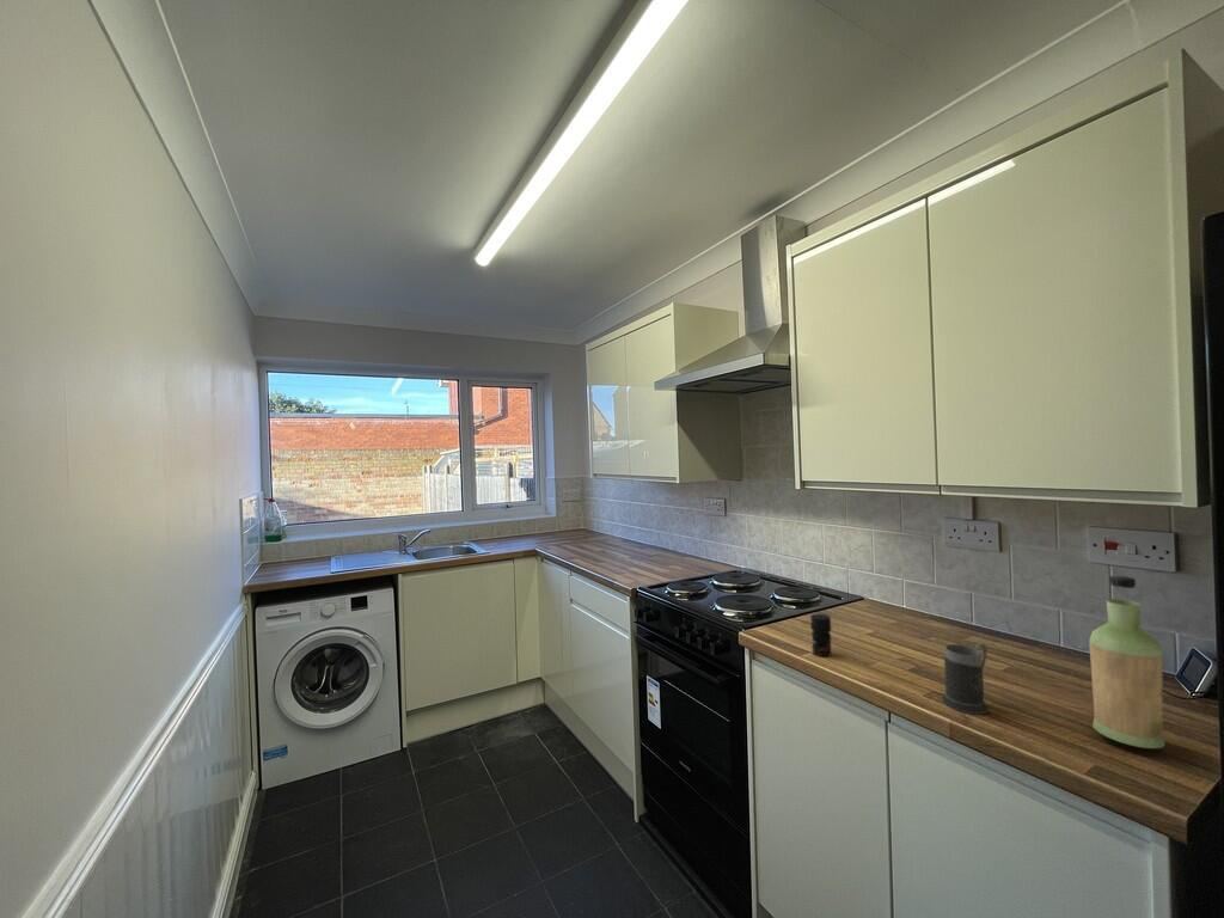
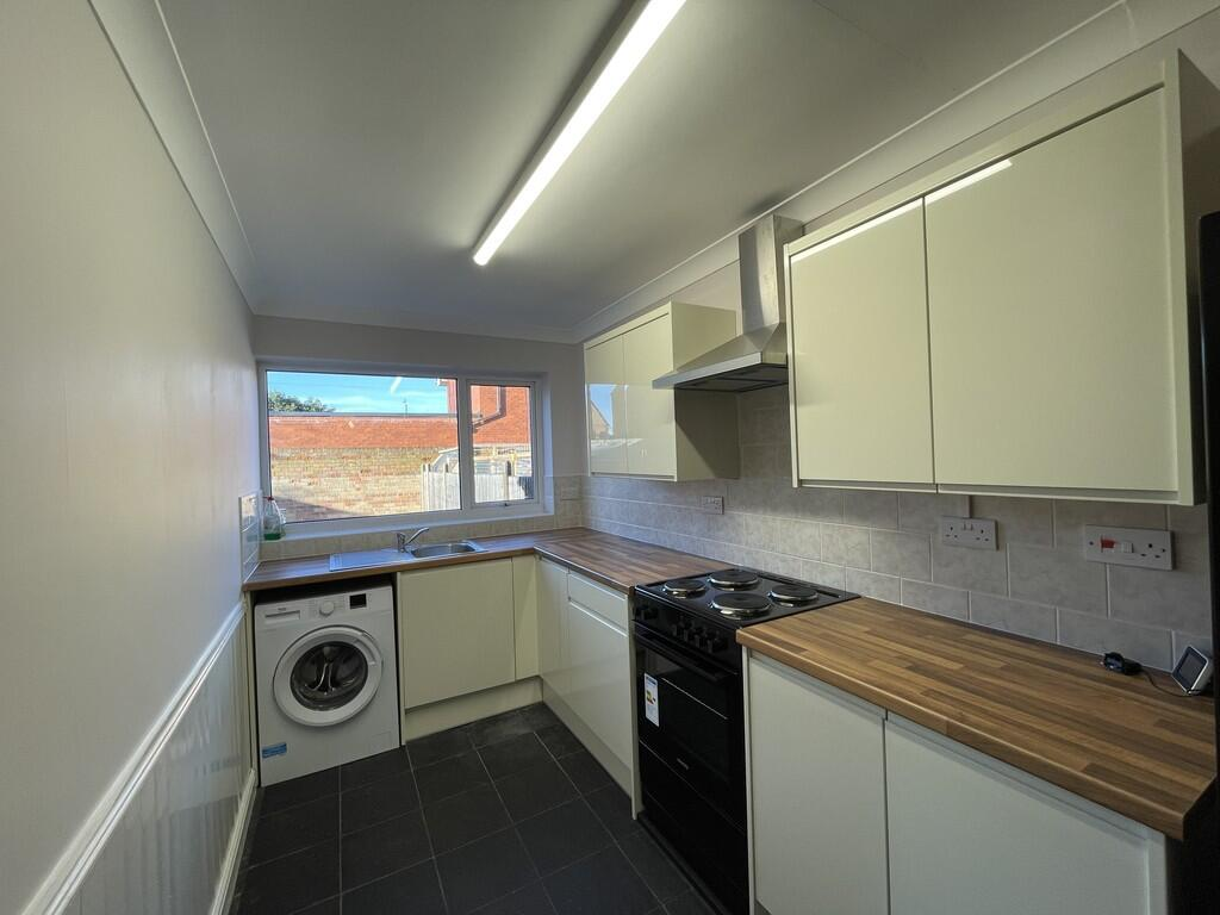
- mug (968, 674)
- jar (821, 635)
- bottle (1125, 659)
